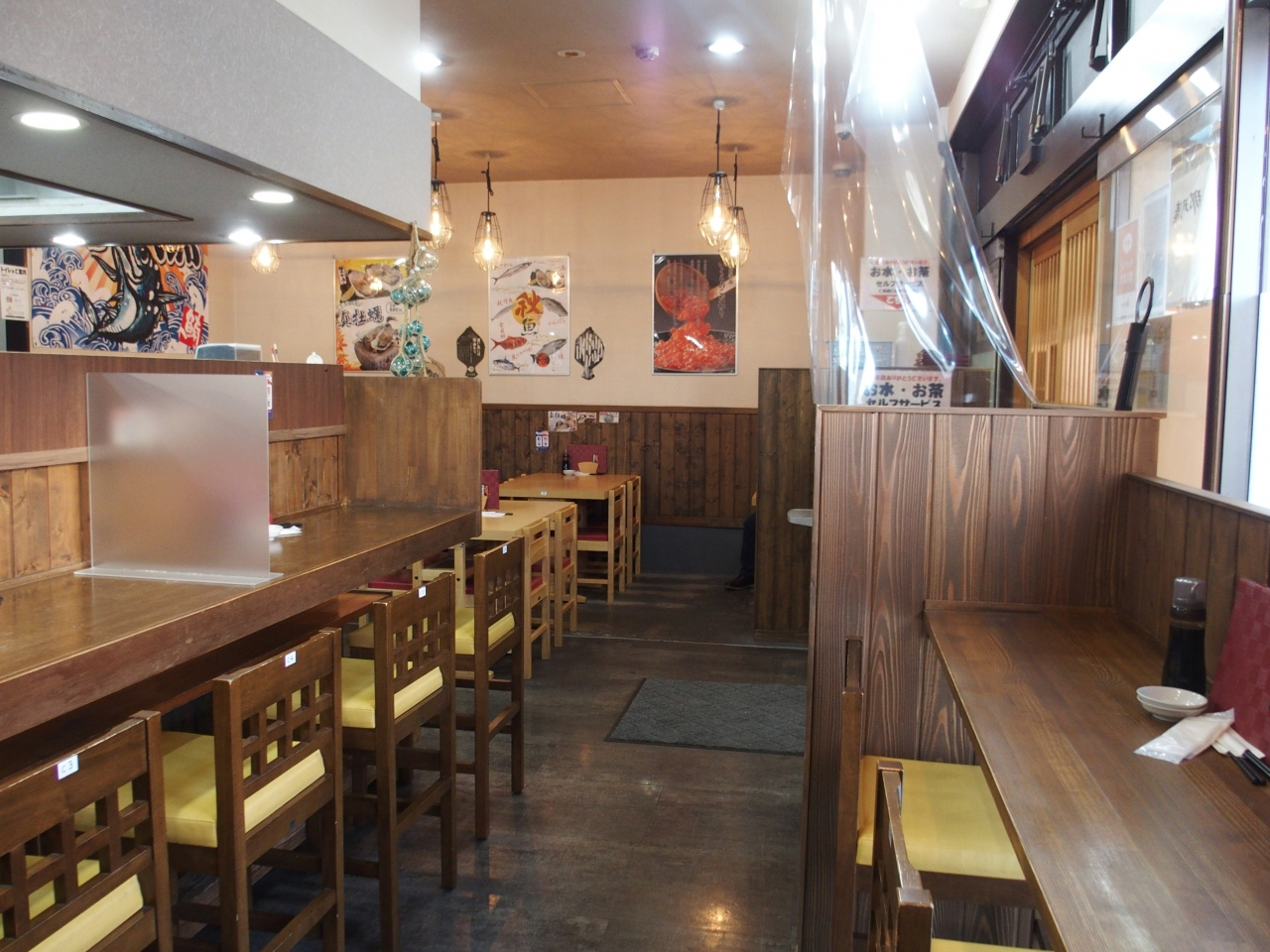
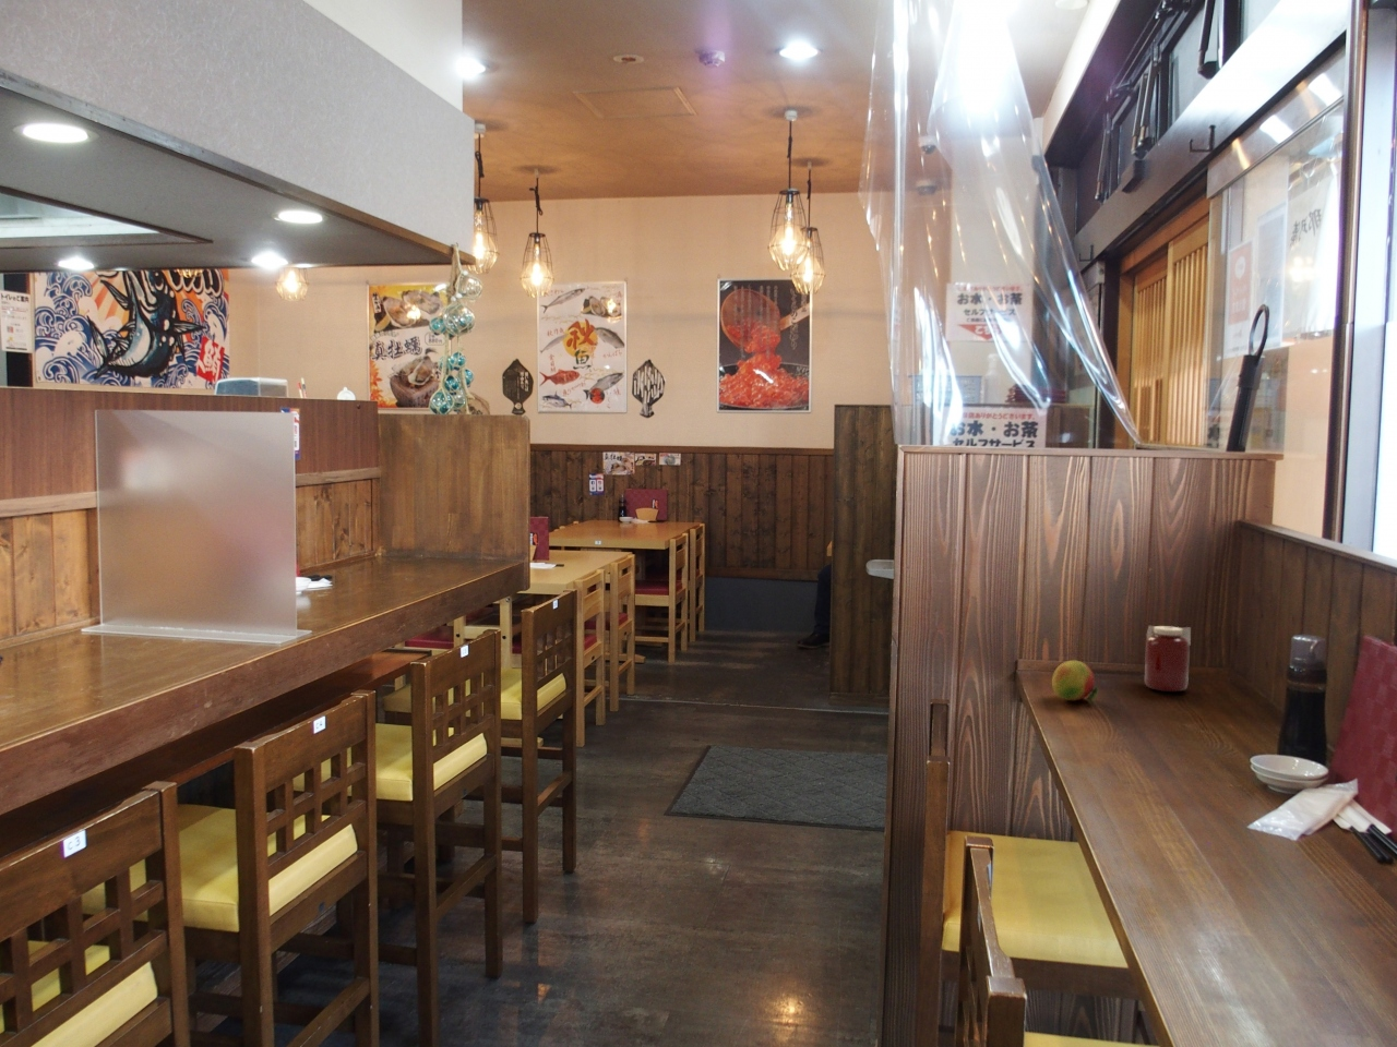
+ fruit (1074, 680)
+ jar (1167, 657)
